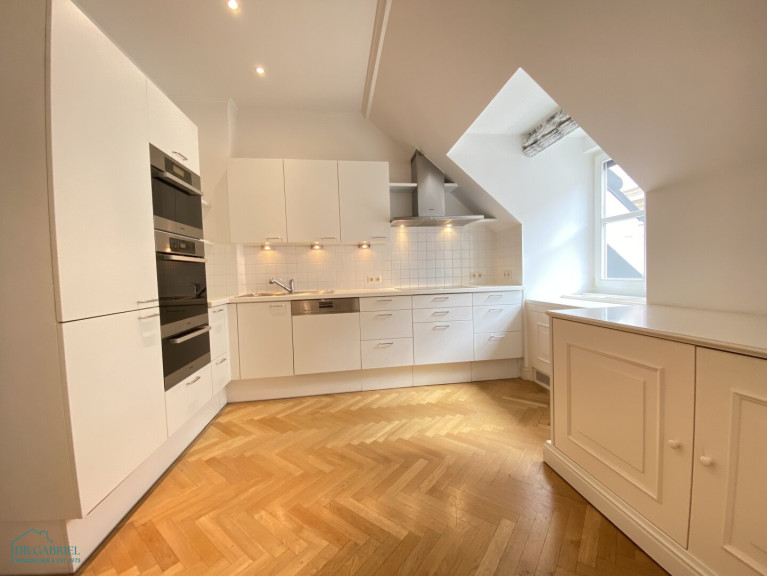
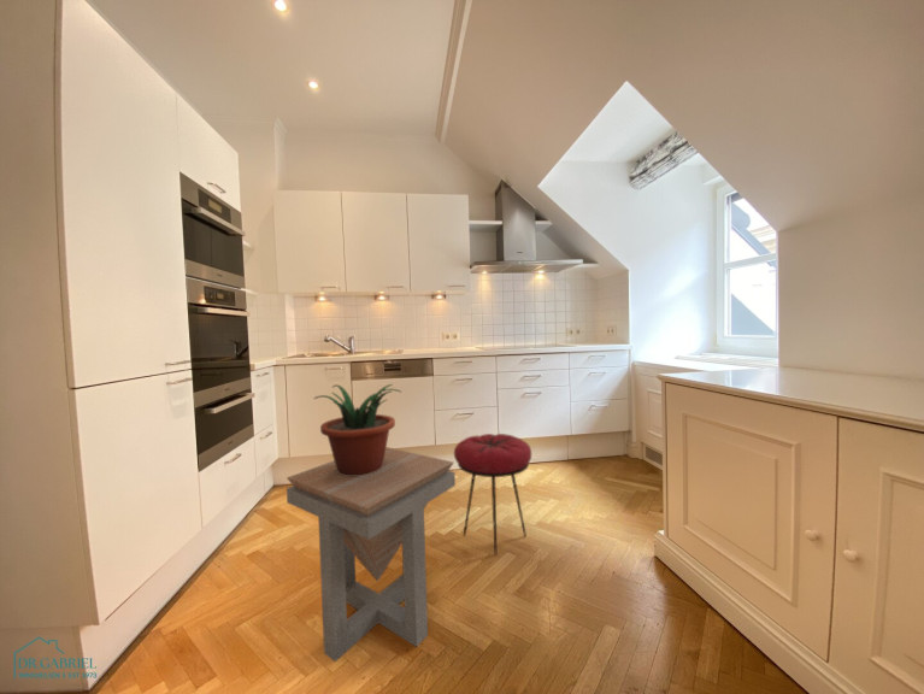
+ potted plant (361, 425)
+ side table (376, 542)
+ stool (493, 488)
